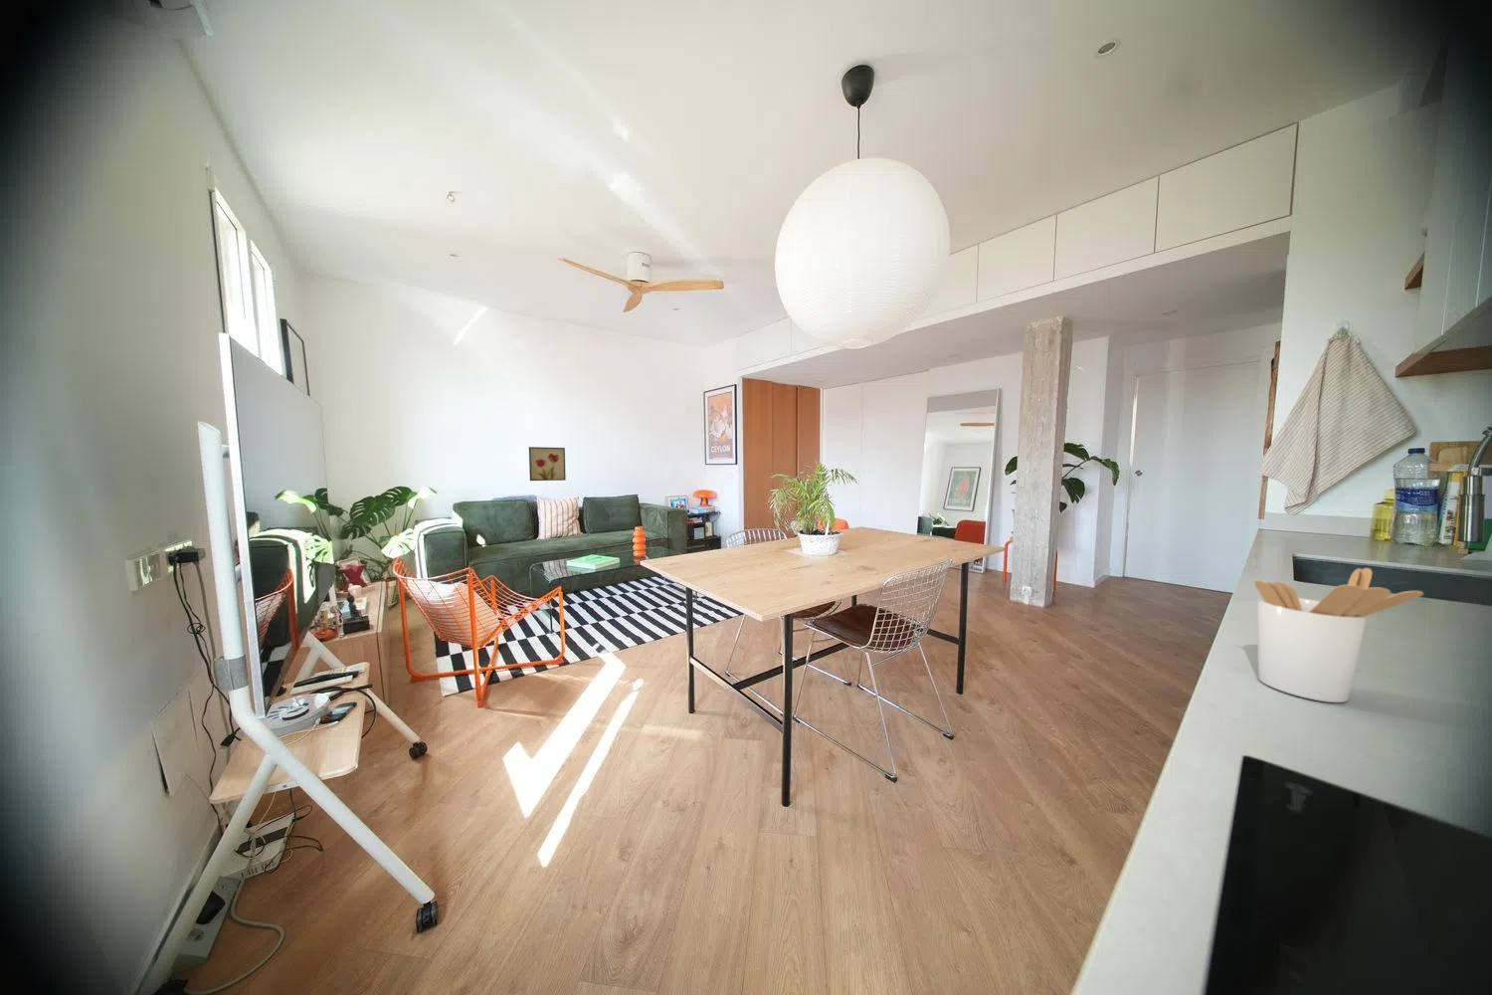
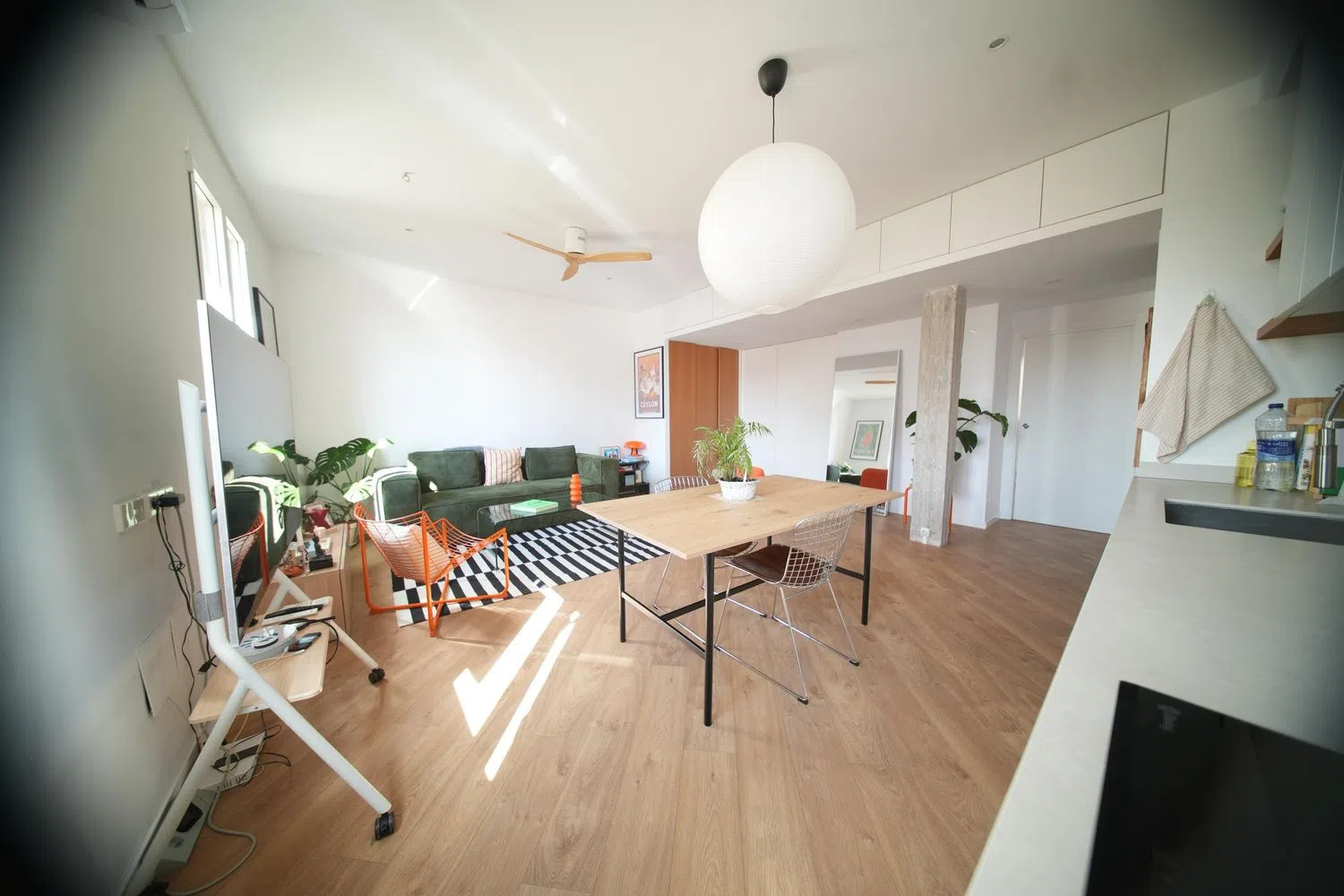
- wall art (547, 464)
- utensil holder (1325, 633)
